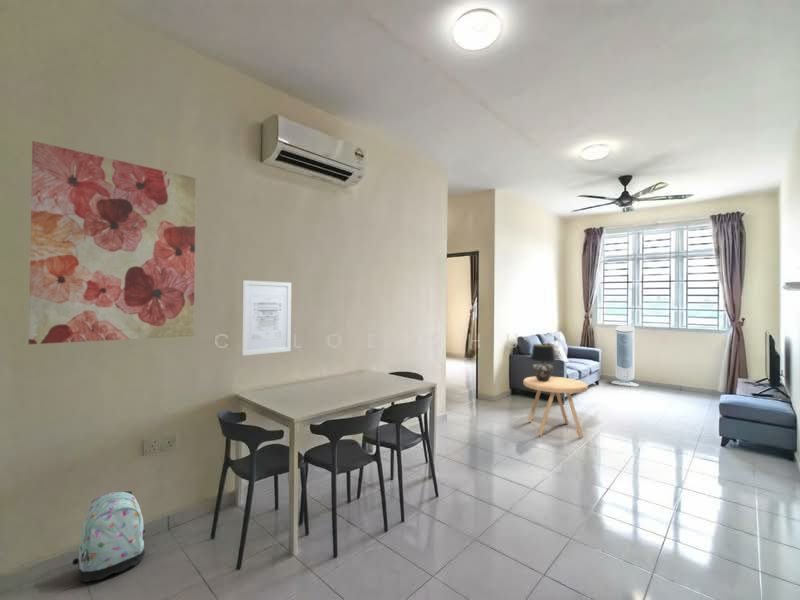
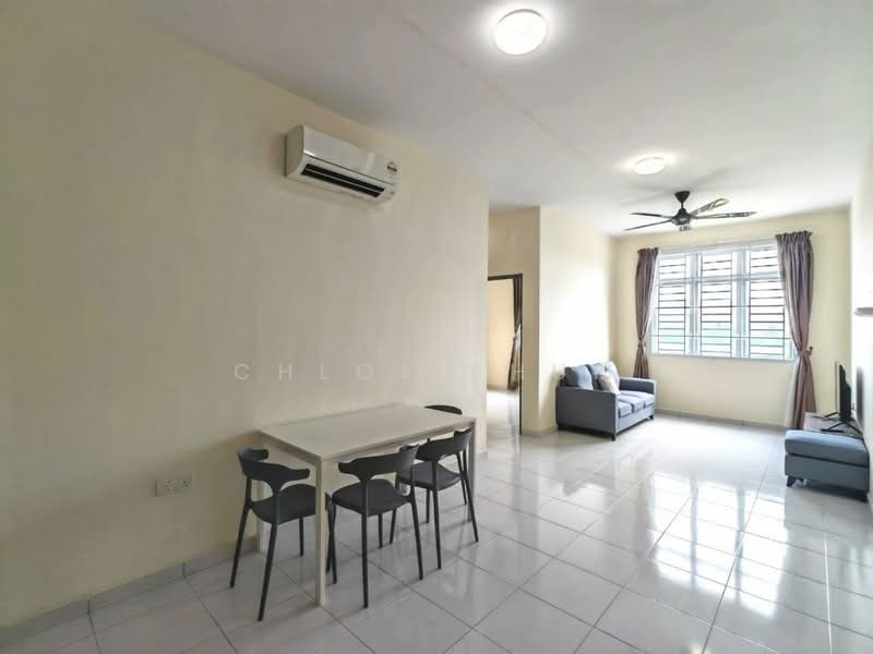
- backpack (114, 531)
- side table (551, 404)
- table lamp (543, 362)
- wall art (122, 250)
- air purifier (625, 354)
- wall art (267, 317)
